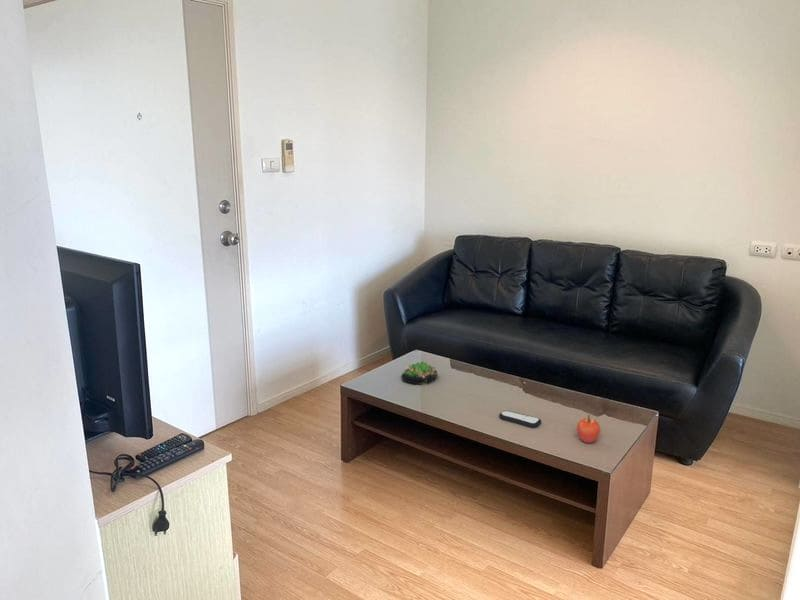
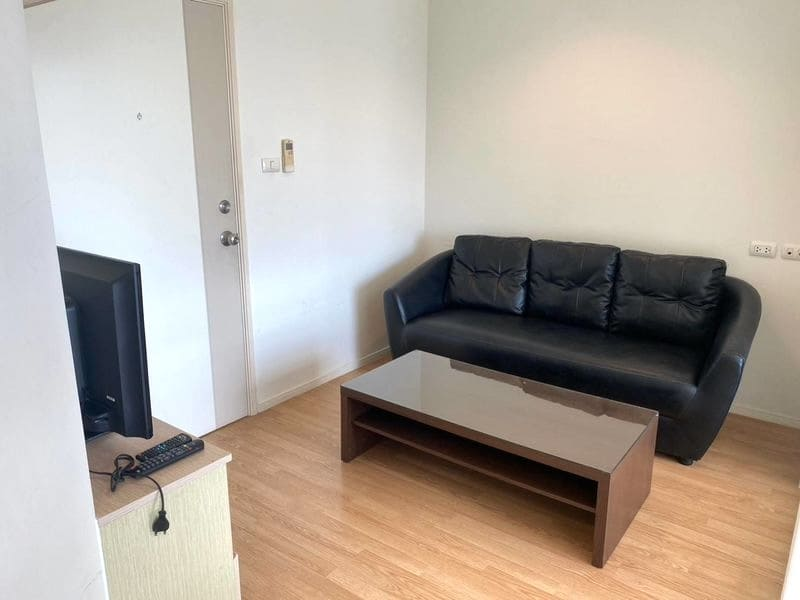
- succulent plant (419, 371)
- remote control (519, 418)
- apple (588, 428)
